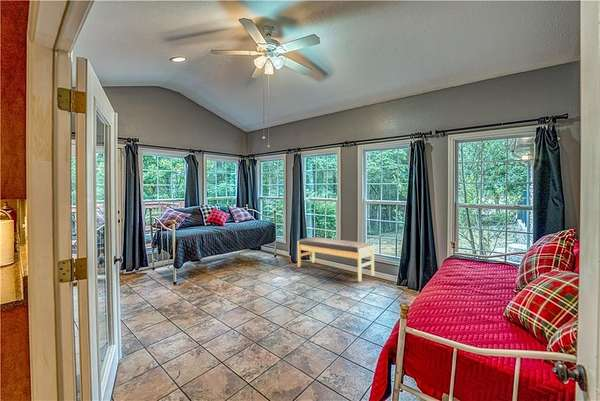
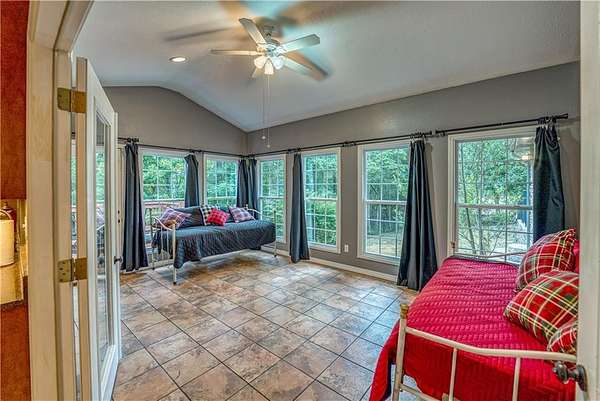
- bench (333, 254)
